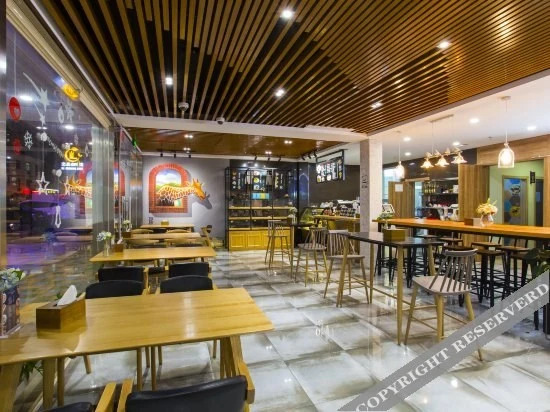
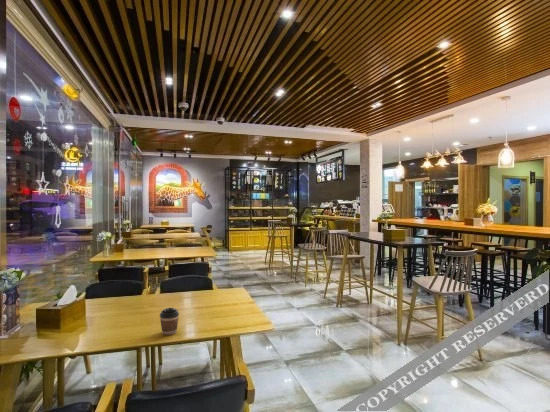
+ coffee cup (169, 320)
